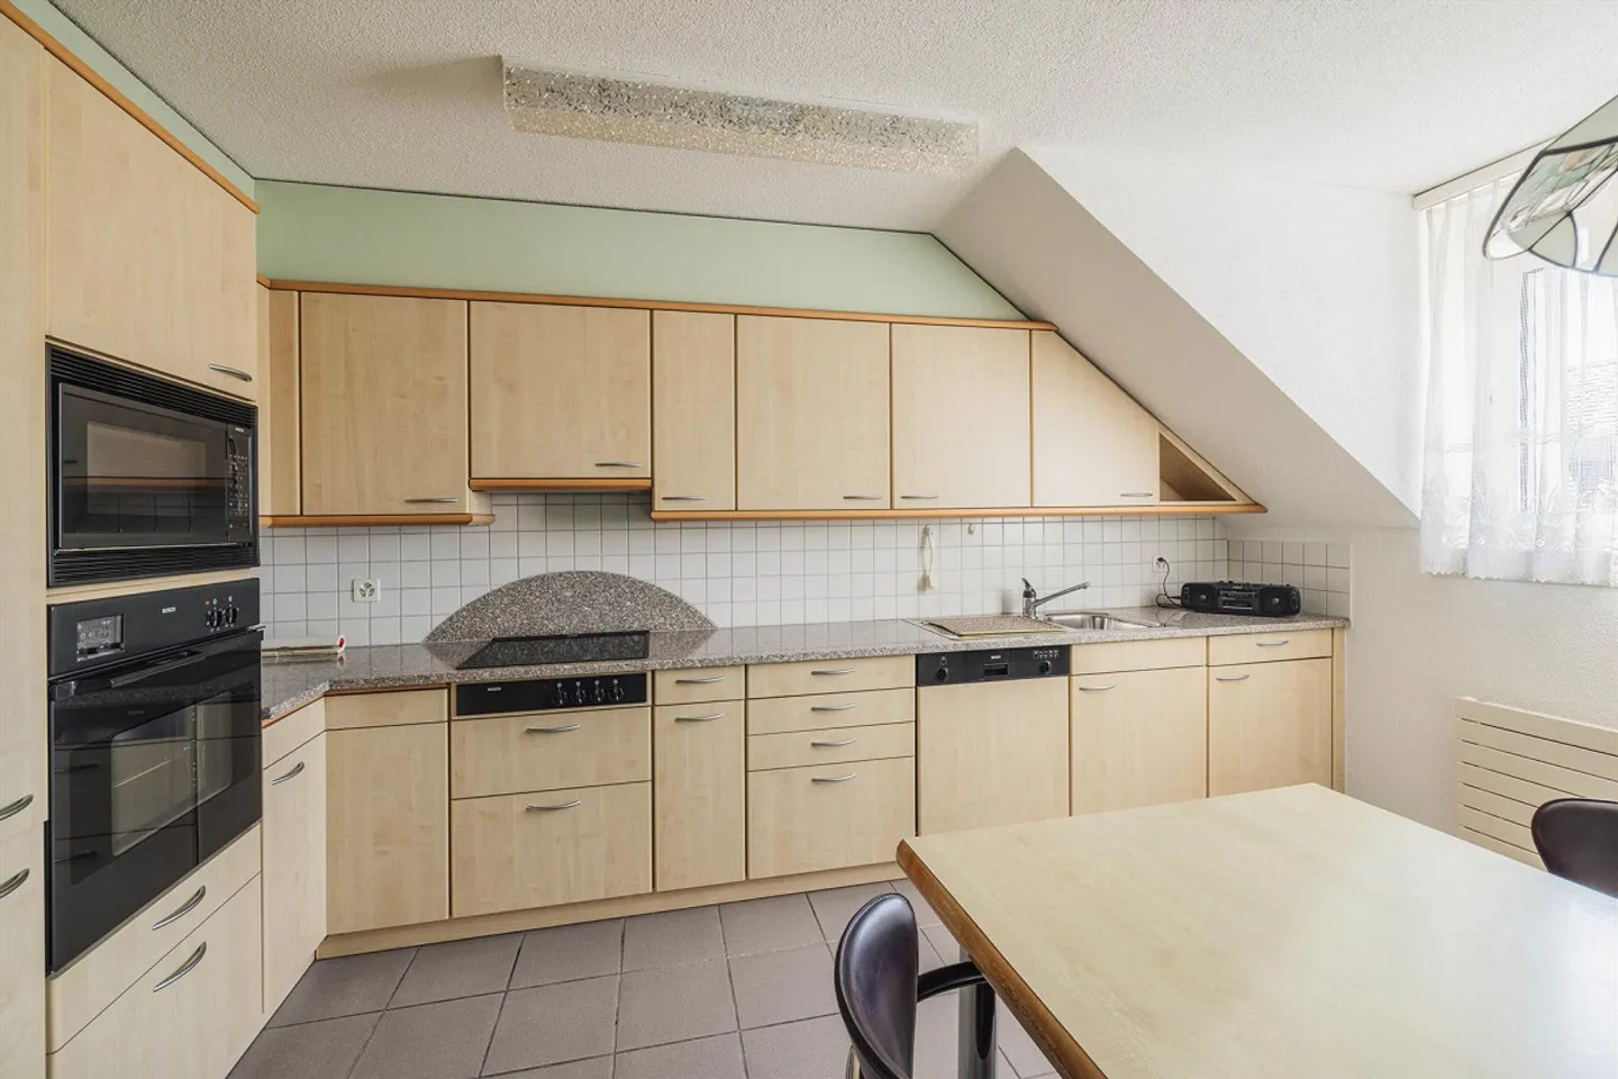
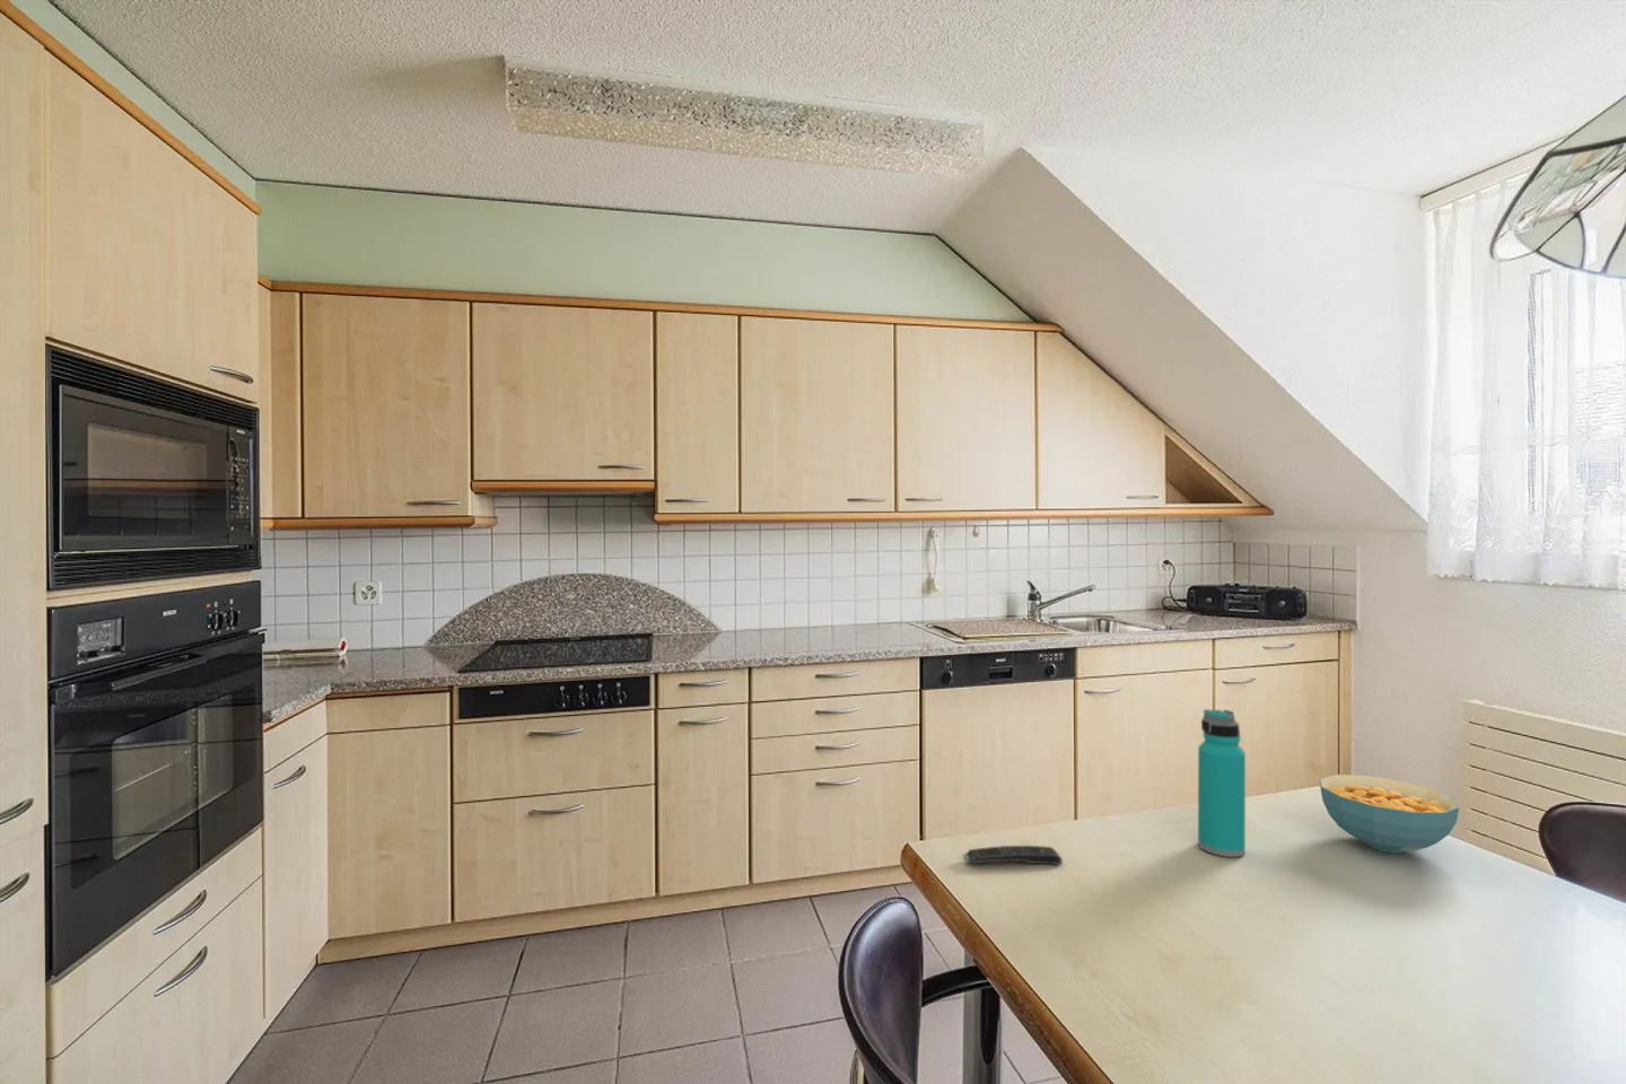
+ cereal bowl (1384, 819)
+ remote control (1010, 855)
+ water bottle (1221, 779)
